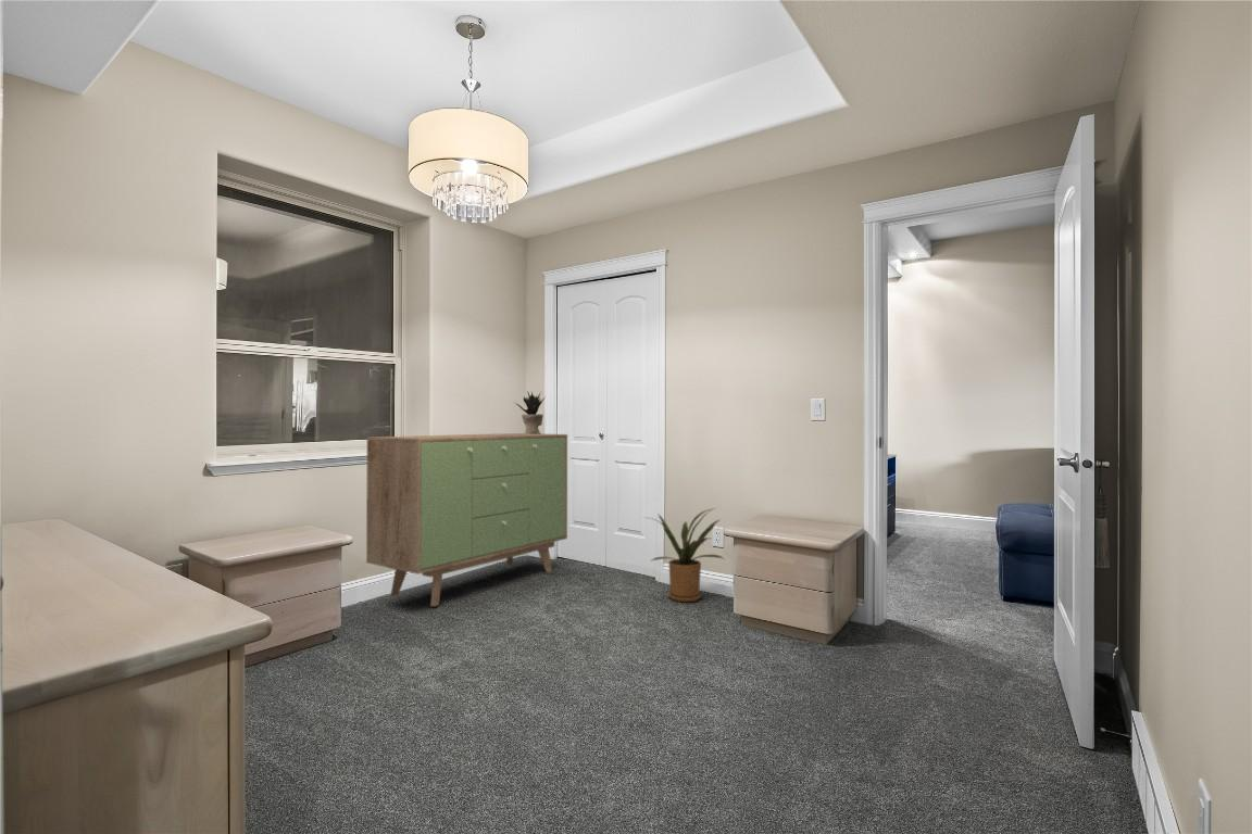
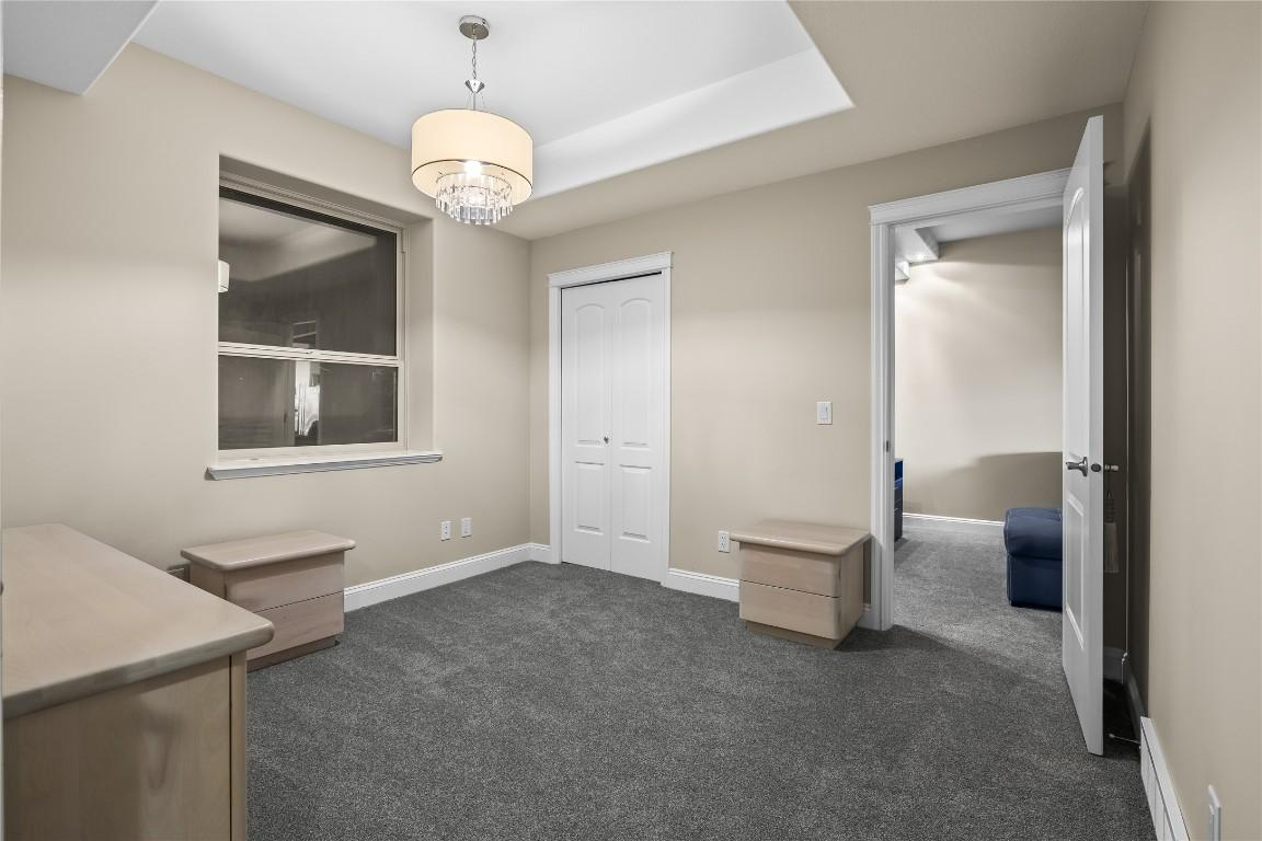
- potted plant (534, 412)
- house plant (686, 551)
- sideboard (477, 508)
